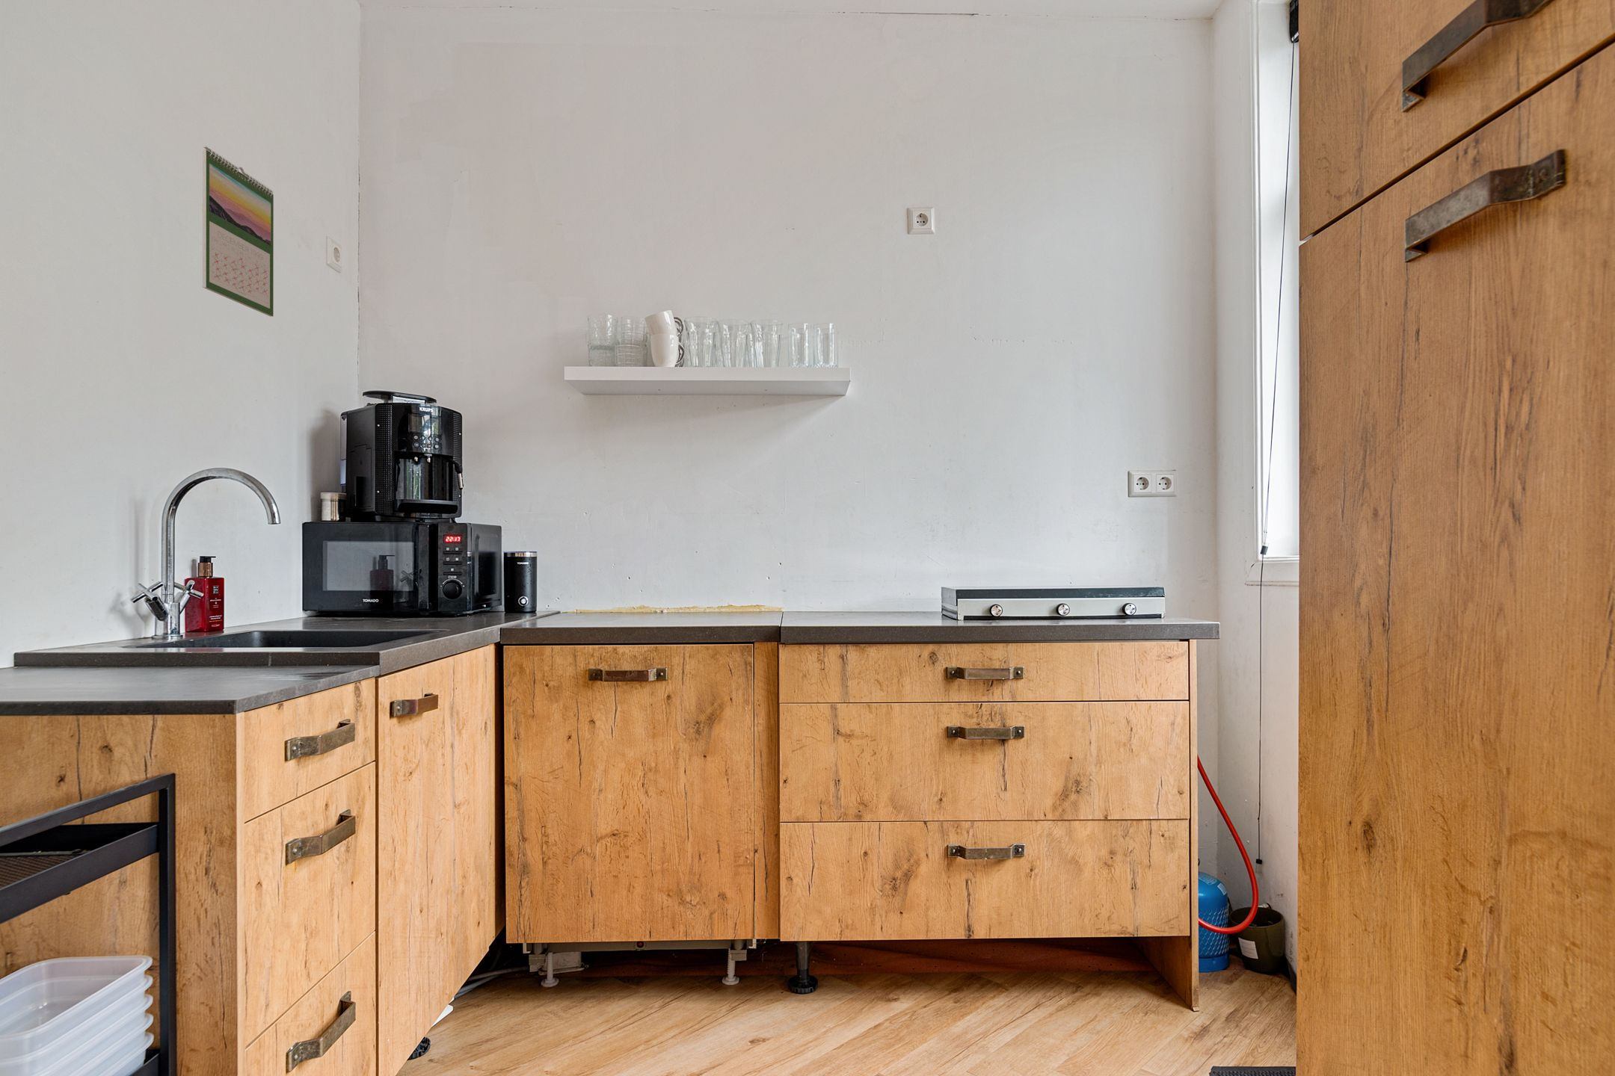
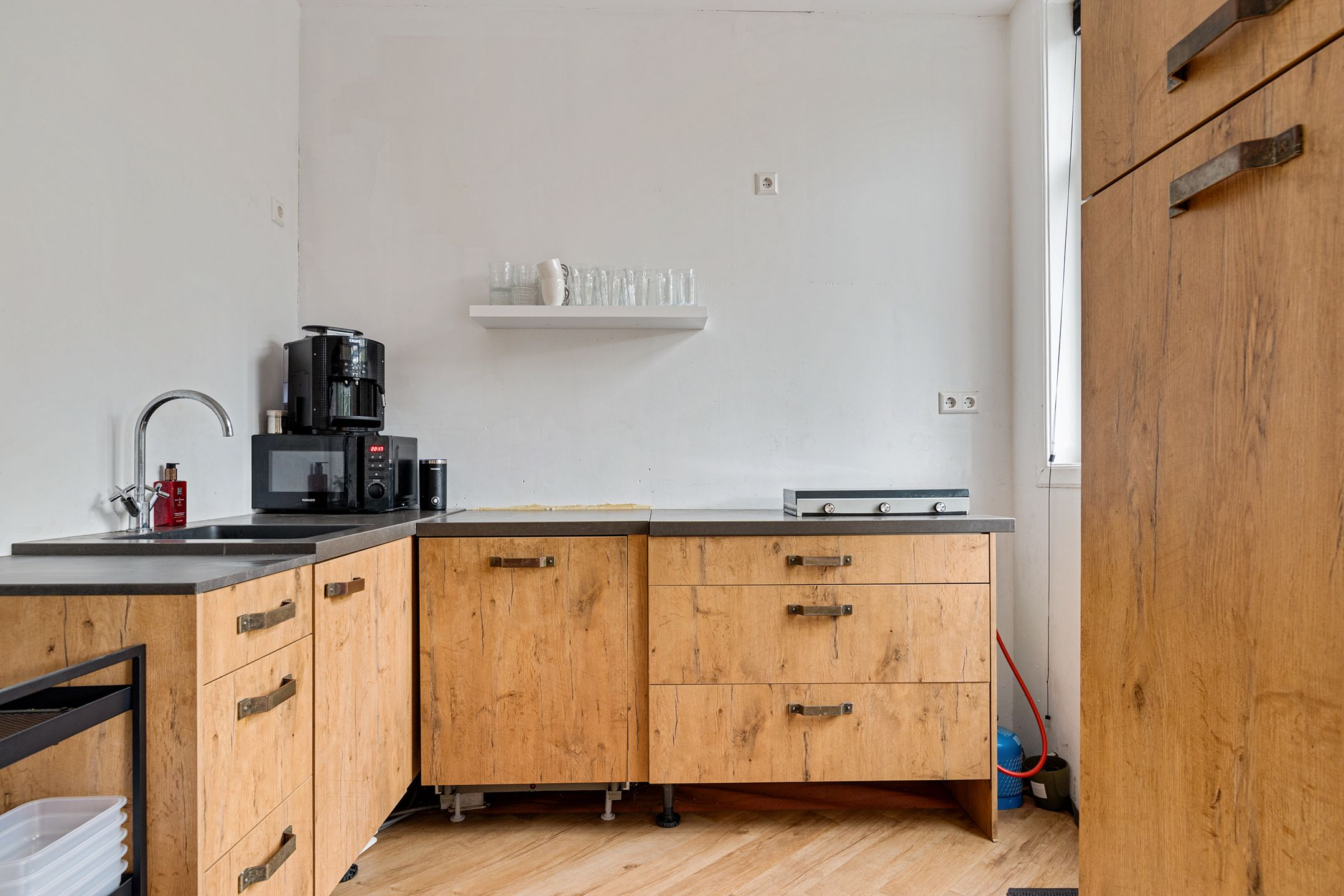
- calendar (240, 234)
